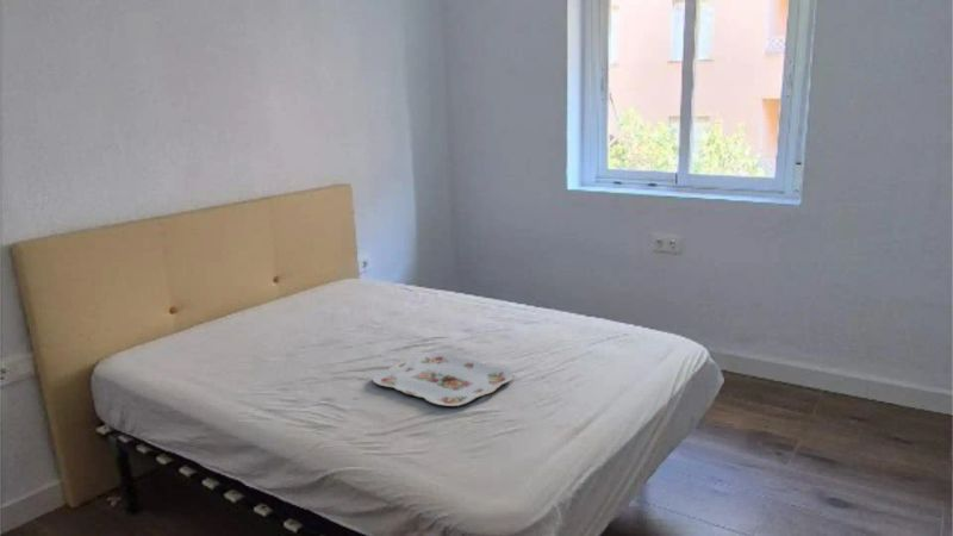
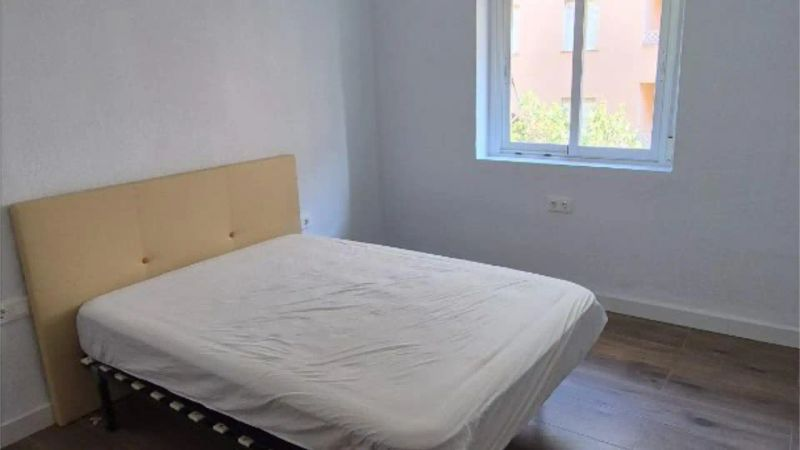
- serving tray (442, 378)
